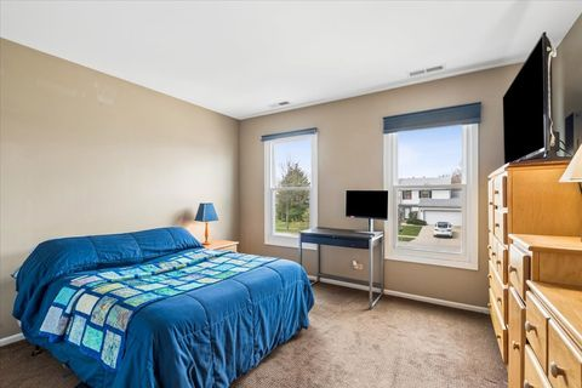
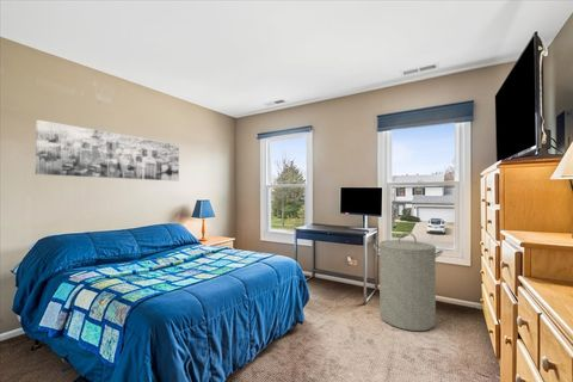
+ wall art (121, 156)
+ laundry hamper (406, 275)
